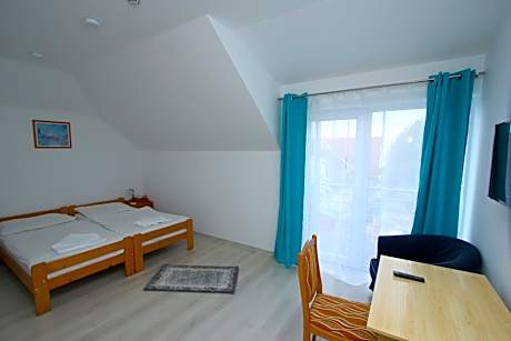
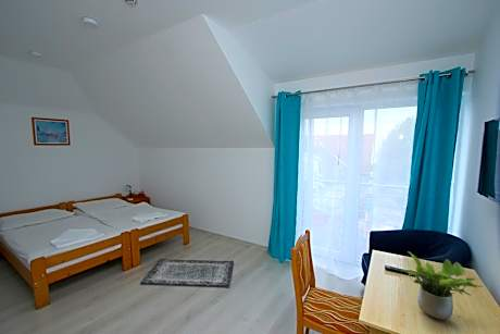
+ potted plant (437, 285)
